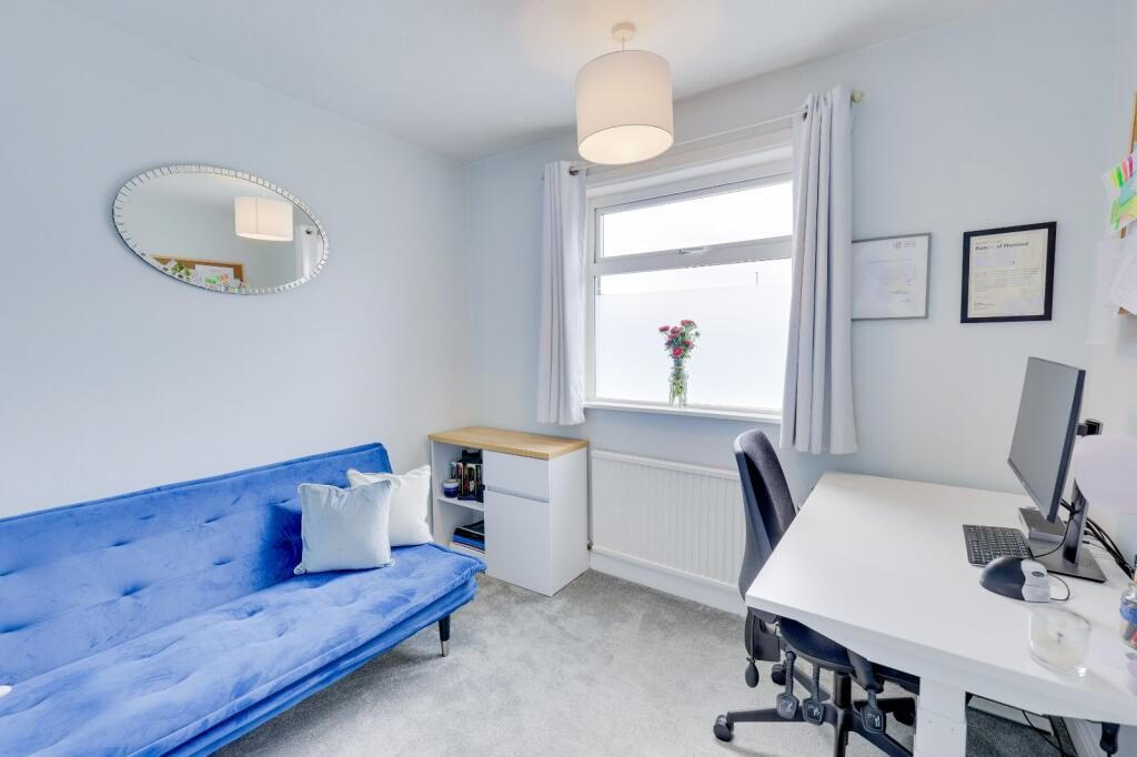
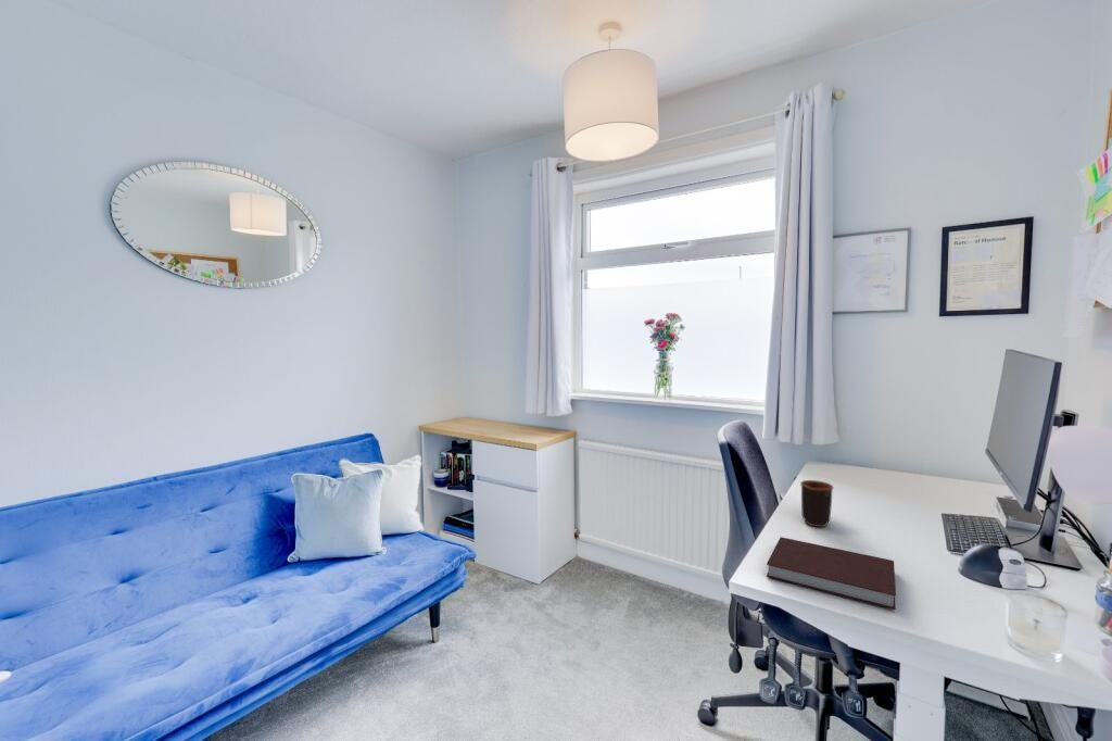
+ notebook (830, 568)
+ mug (818, 502)
